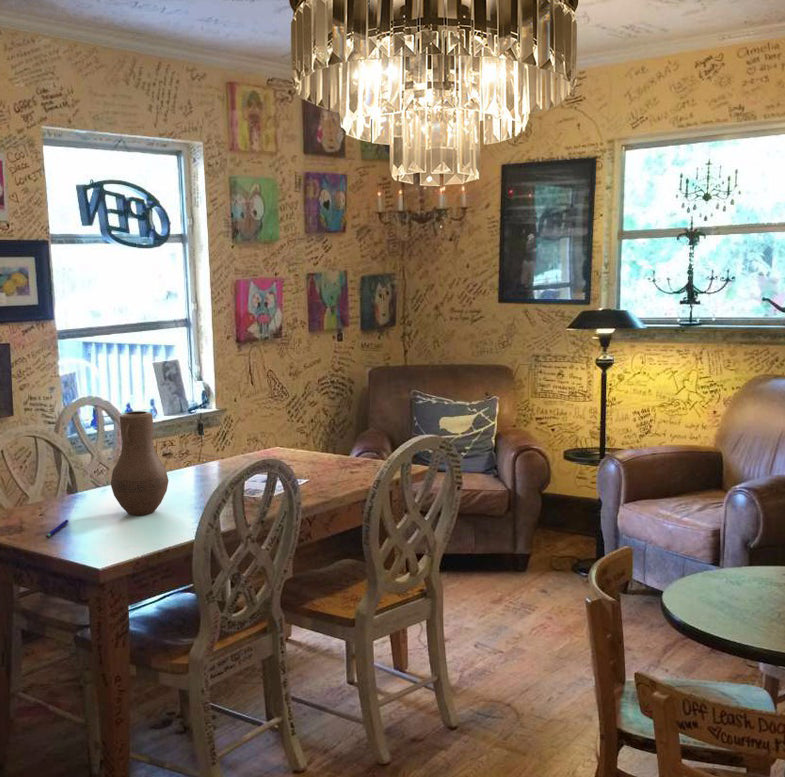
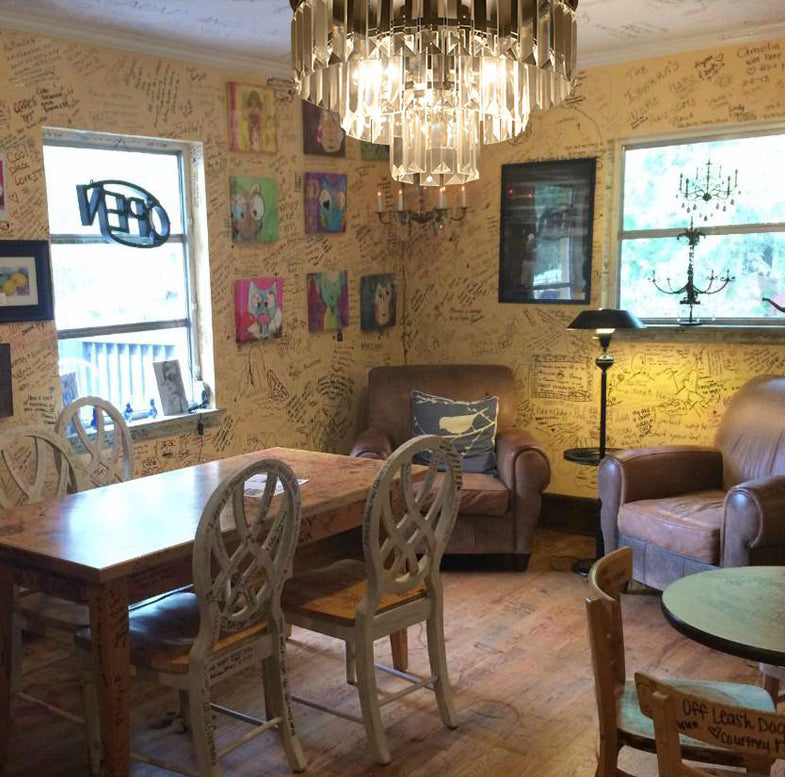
- vase (138, 462)
- pen (57, 528)
